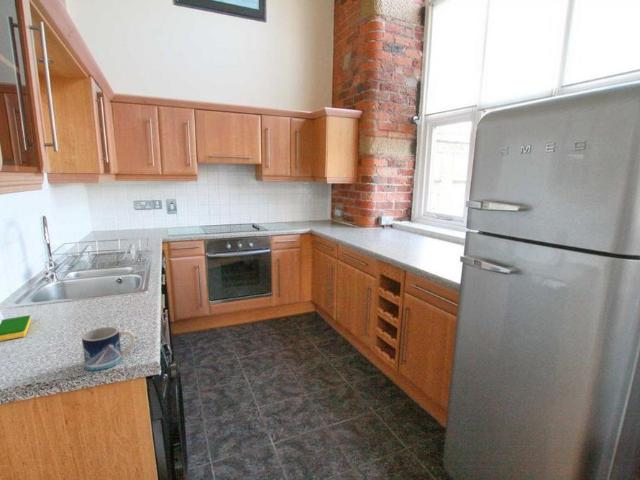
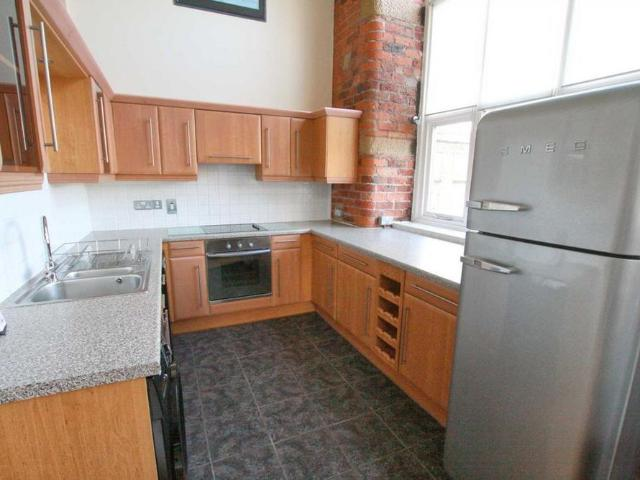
- mug (110, 346)
- dish sponge (13, 327)
